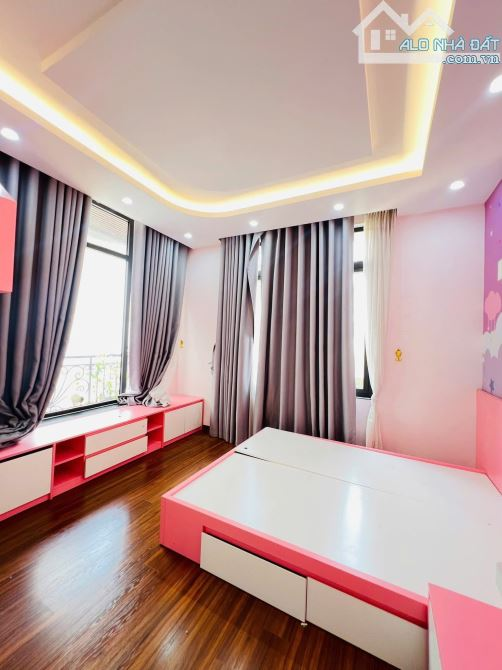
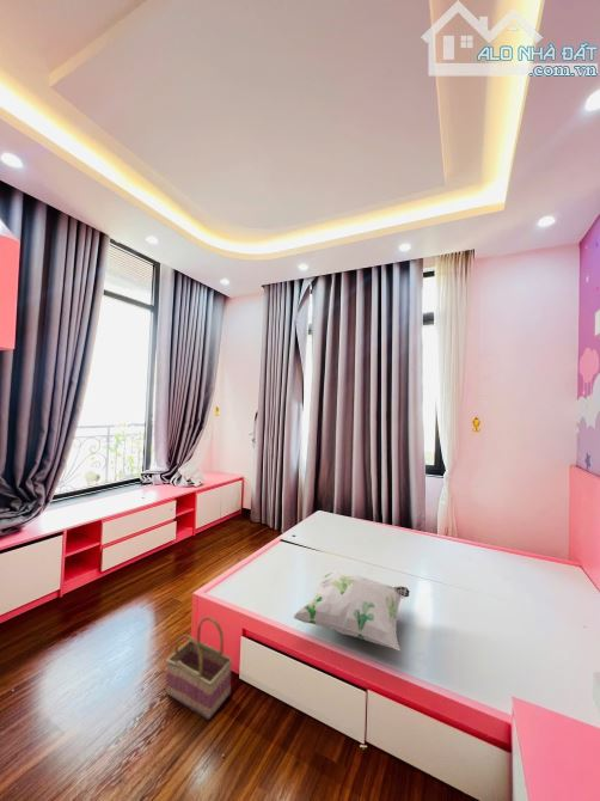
+ basket (200, 660)
+ decorative pillow (355, 601)
